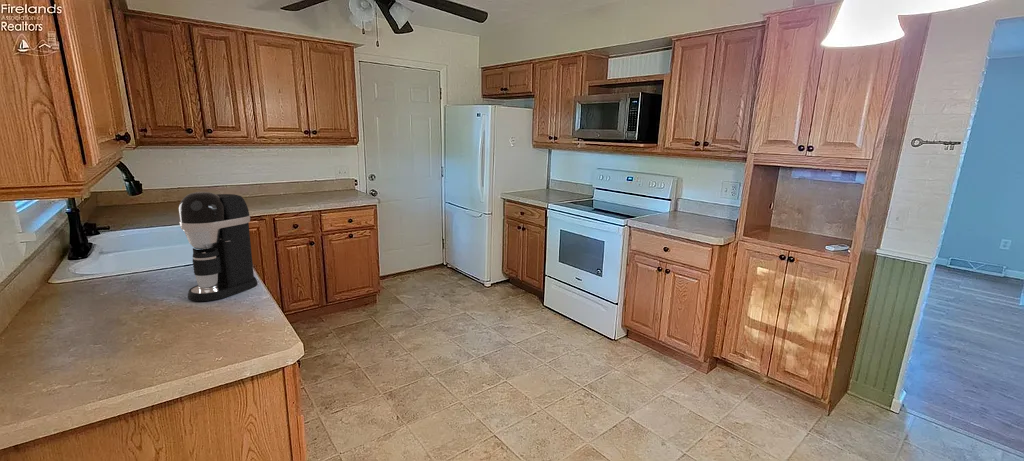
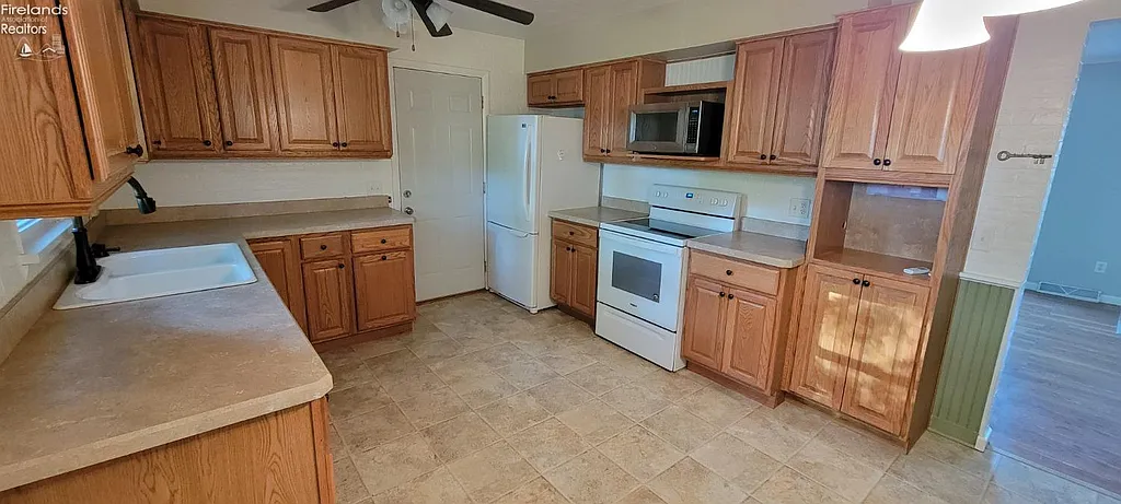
- coffee maker (219, 241)
